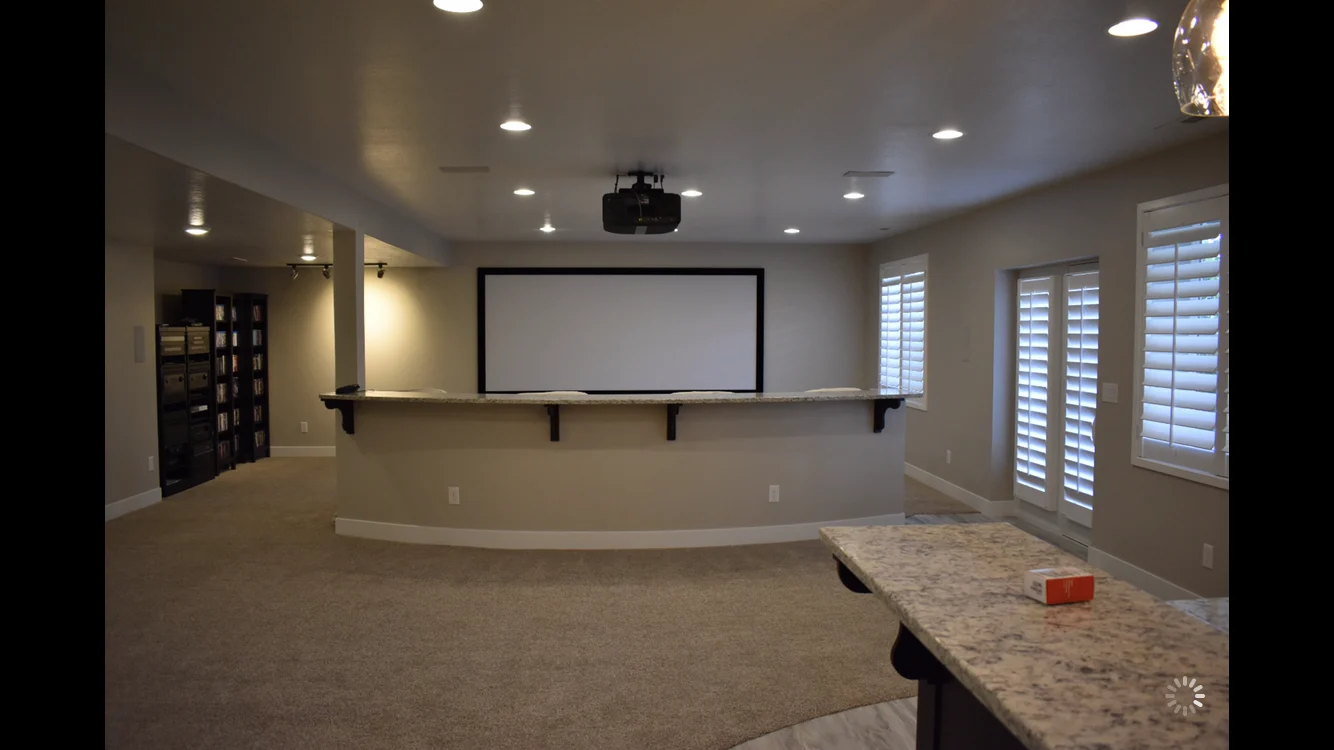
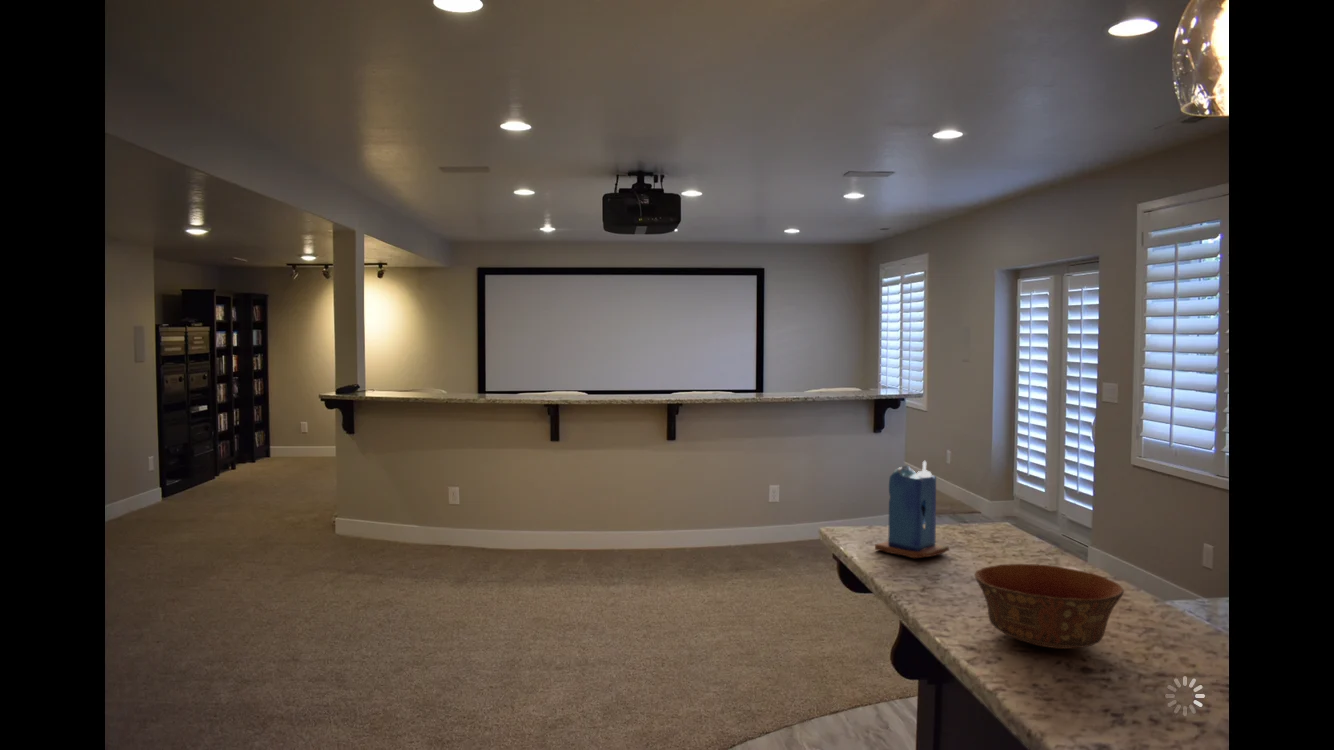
+ bowl (1045, 609)
+ candle (911, 505)
